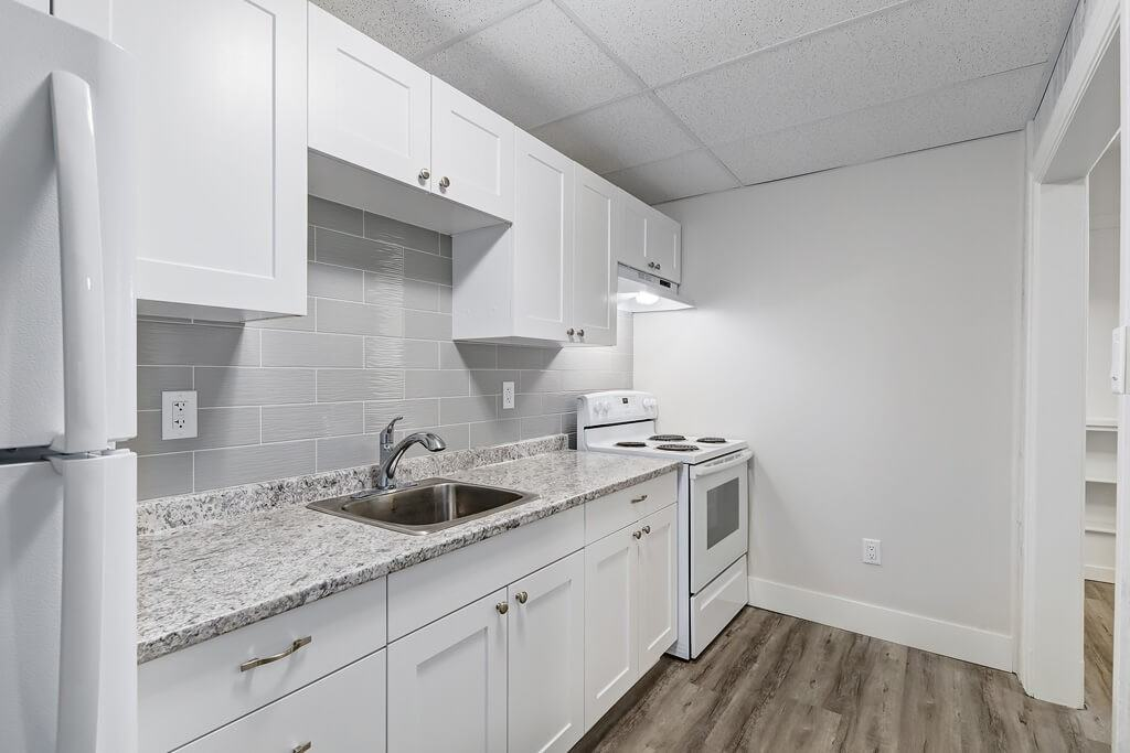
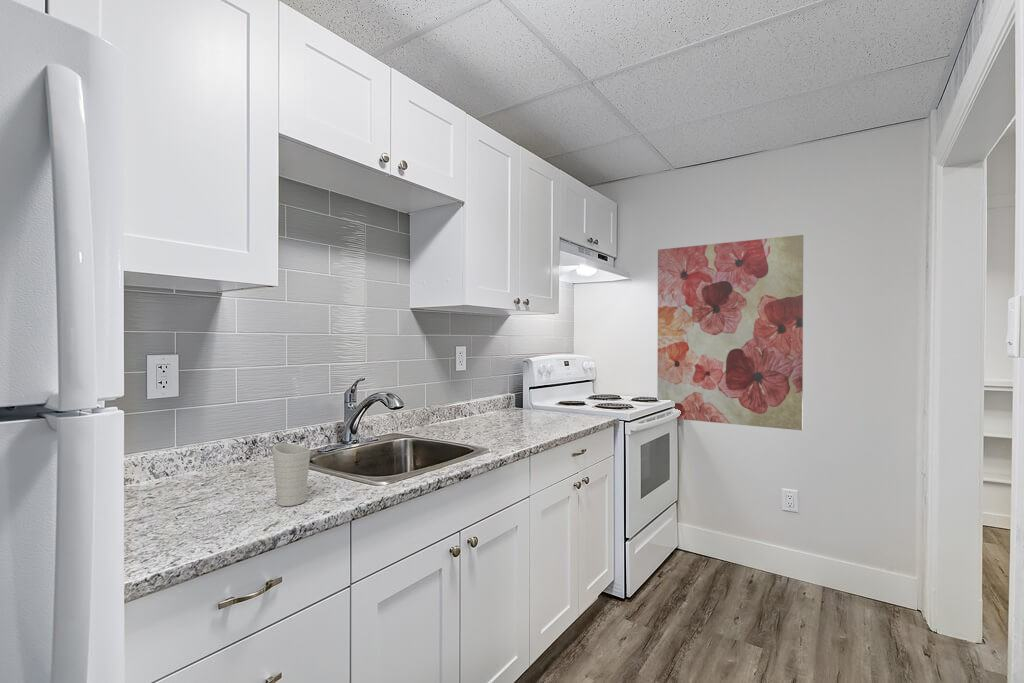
+ wall art (725, 333)
+ cup (291, 473)
